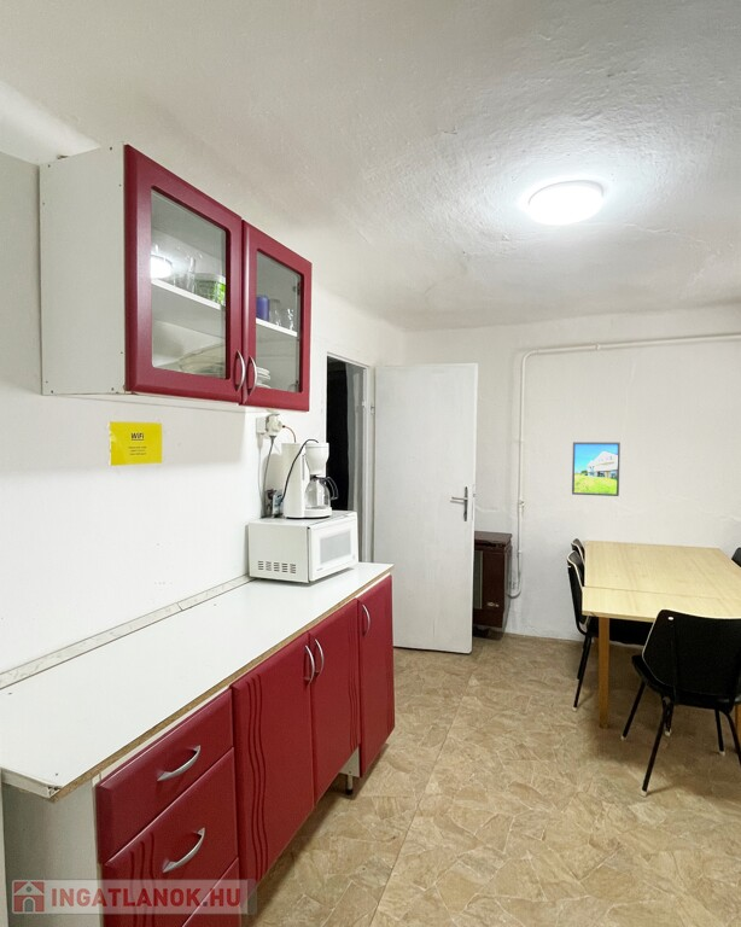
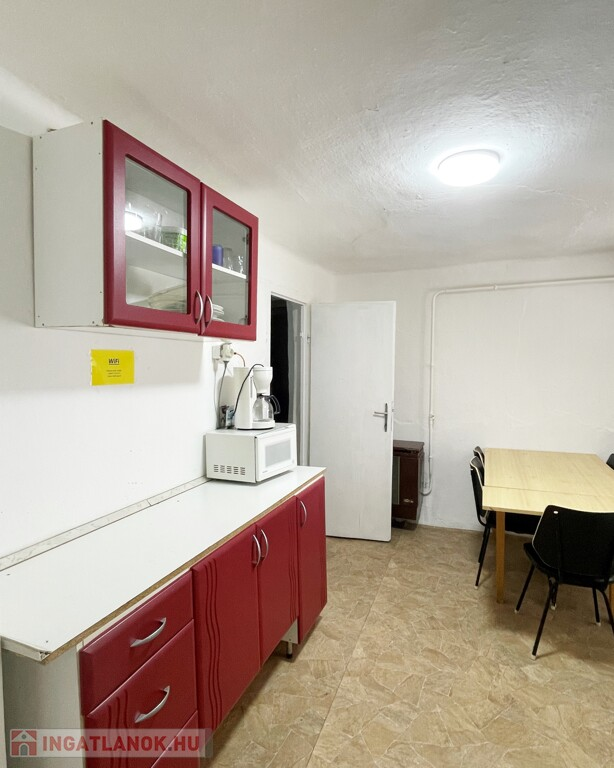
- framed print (595, 468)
